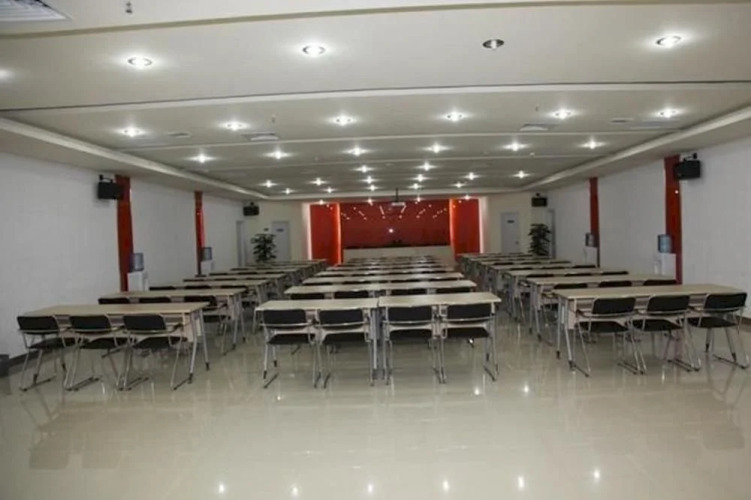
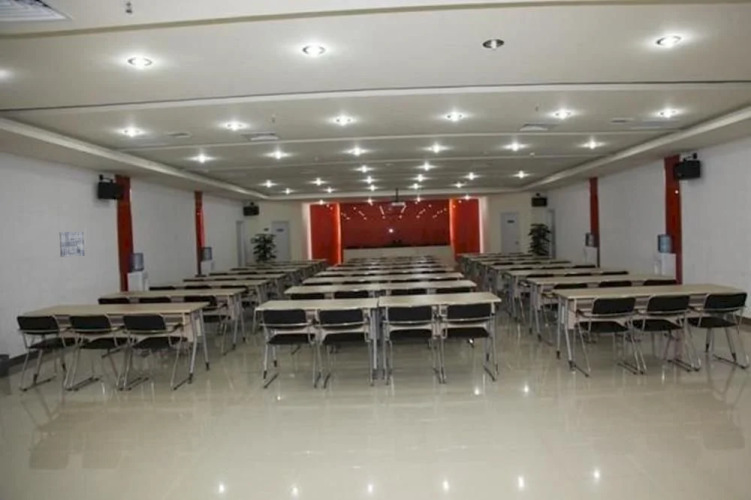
+ wall art (72, 244)
